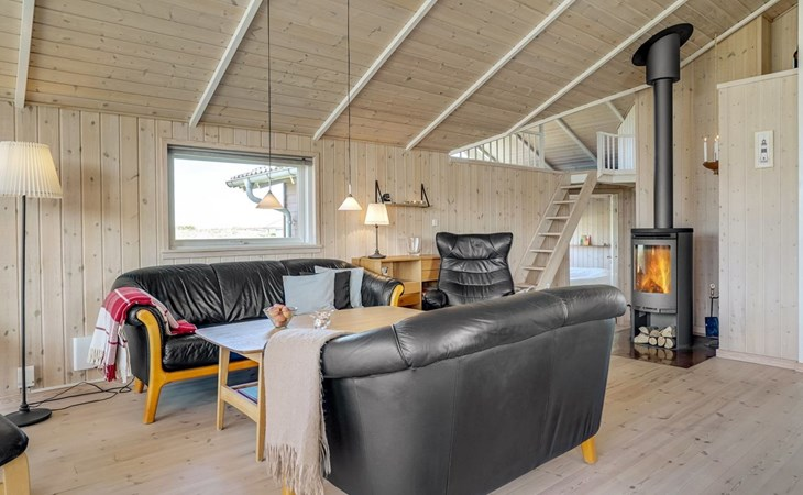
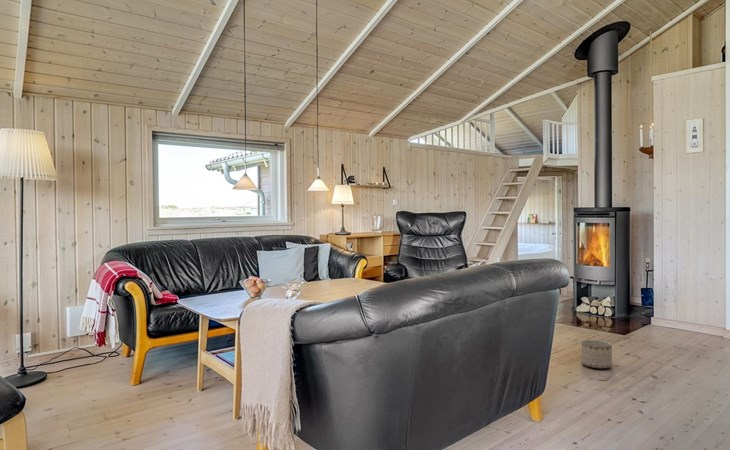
+ planter (596, 354)
